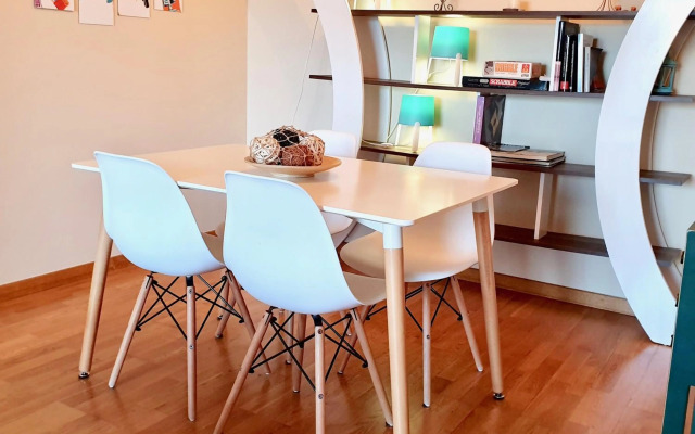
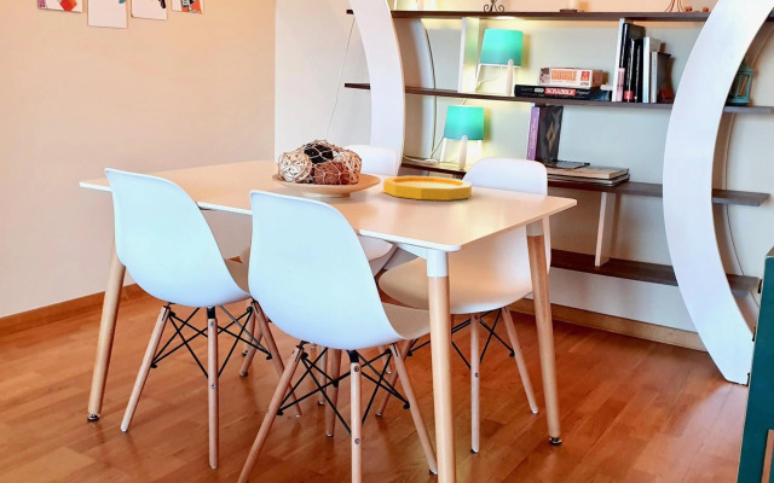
+ plate (427, 187)
